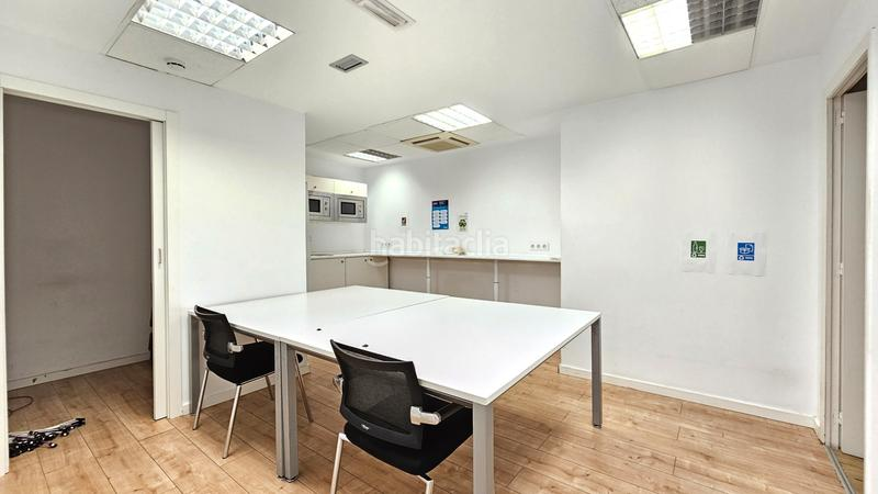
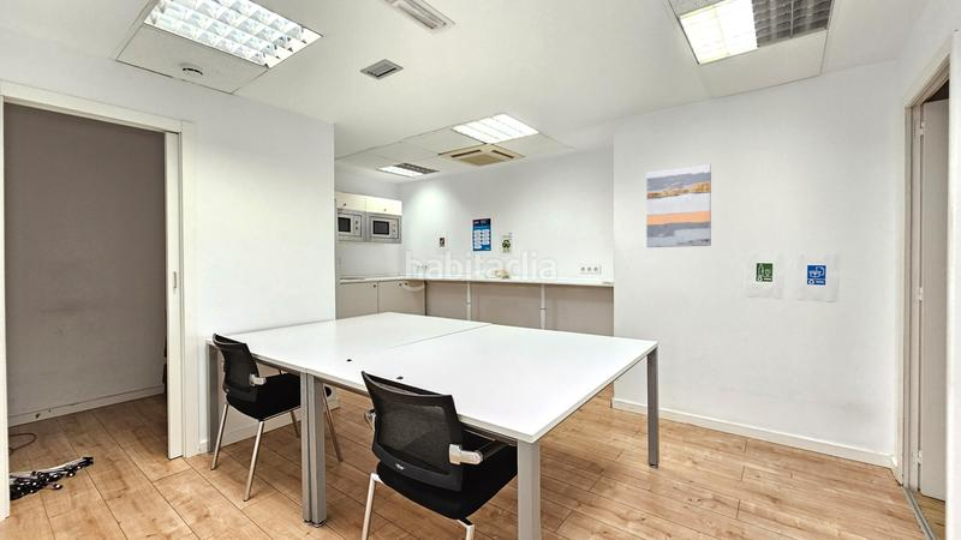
+ wall art (678, 208)
